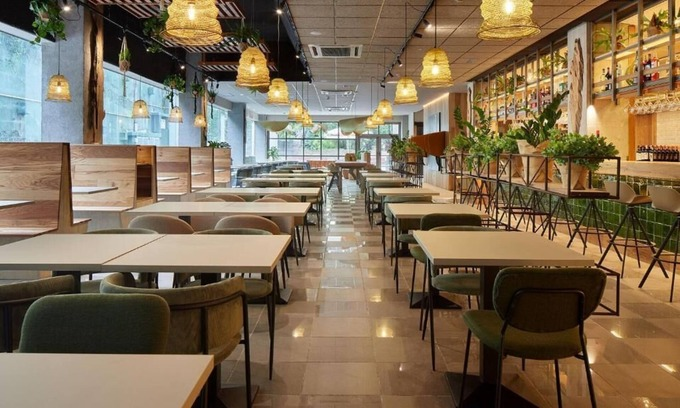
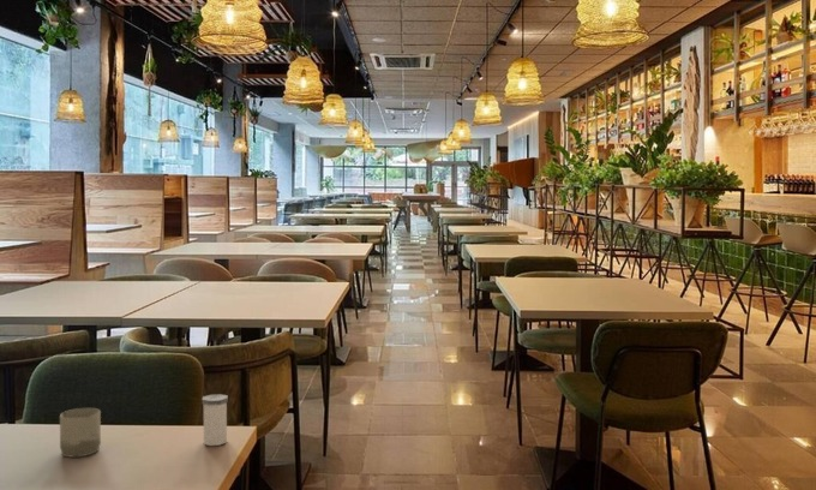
+ cup (84, 429)
+ salt shaker (215, 419)
